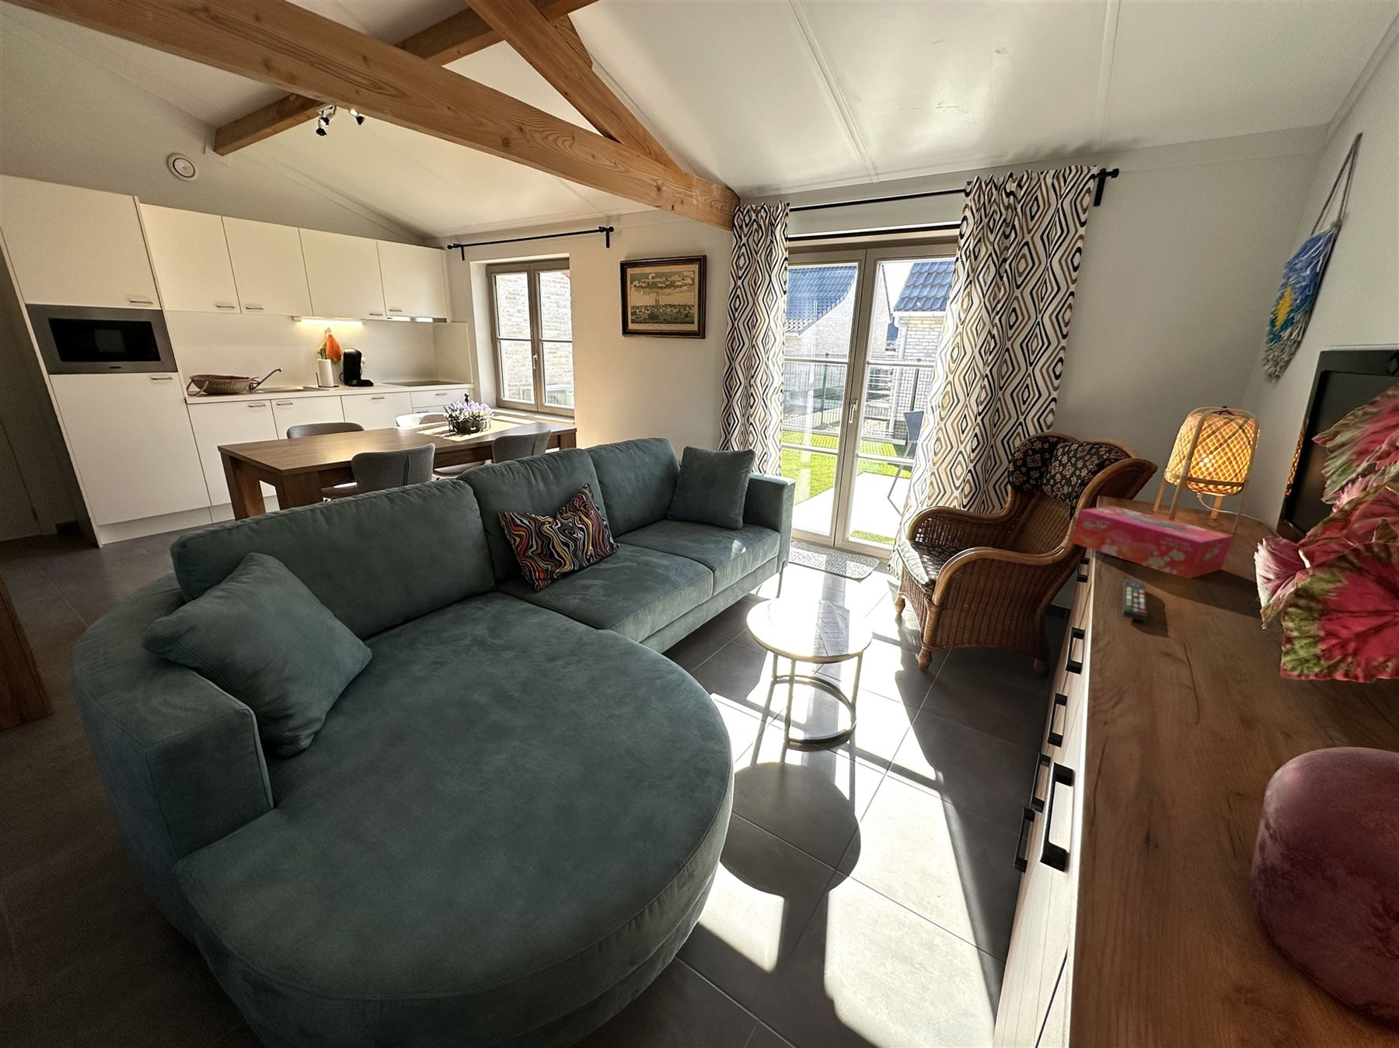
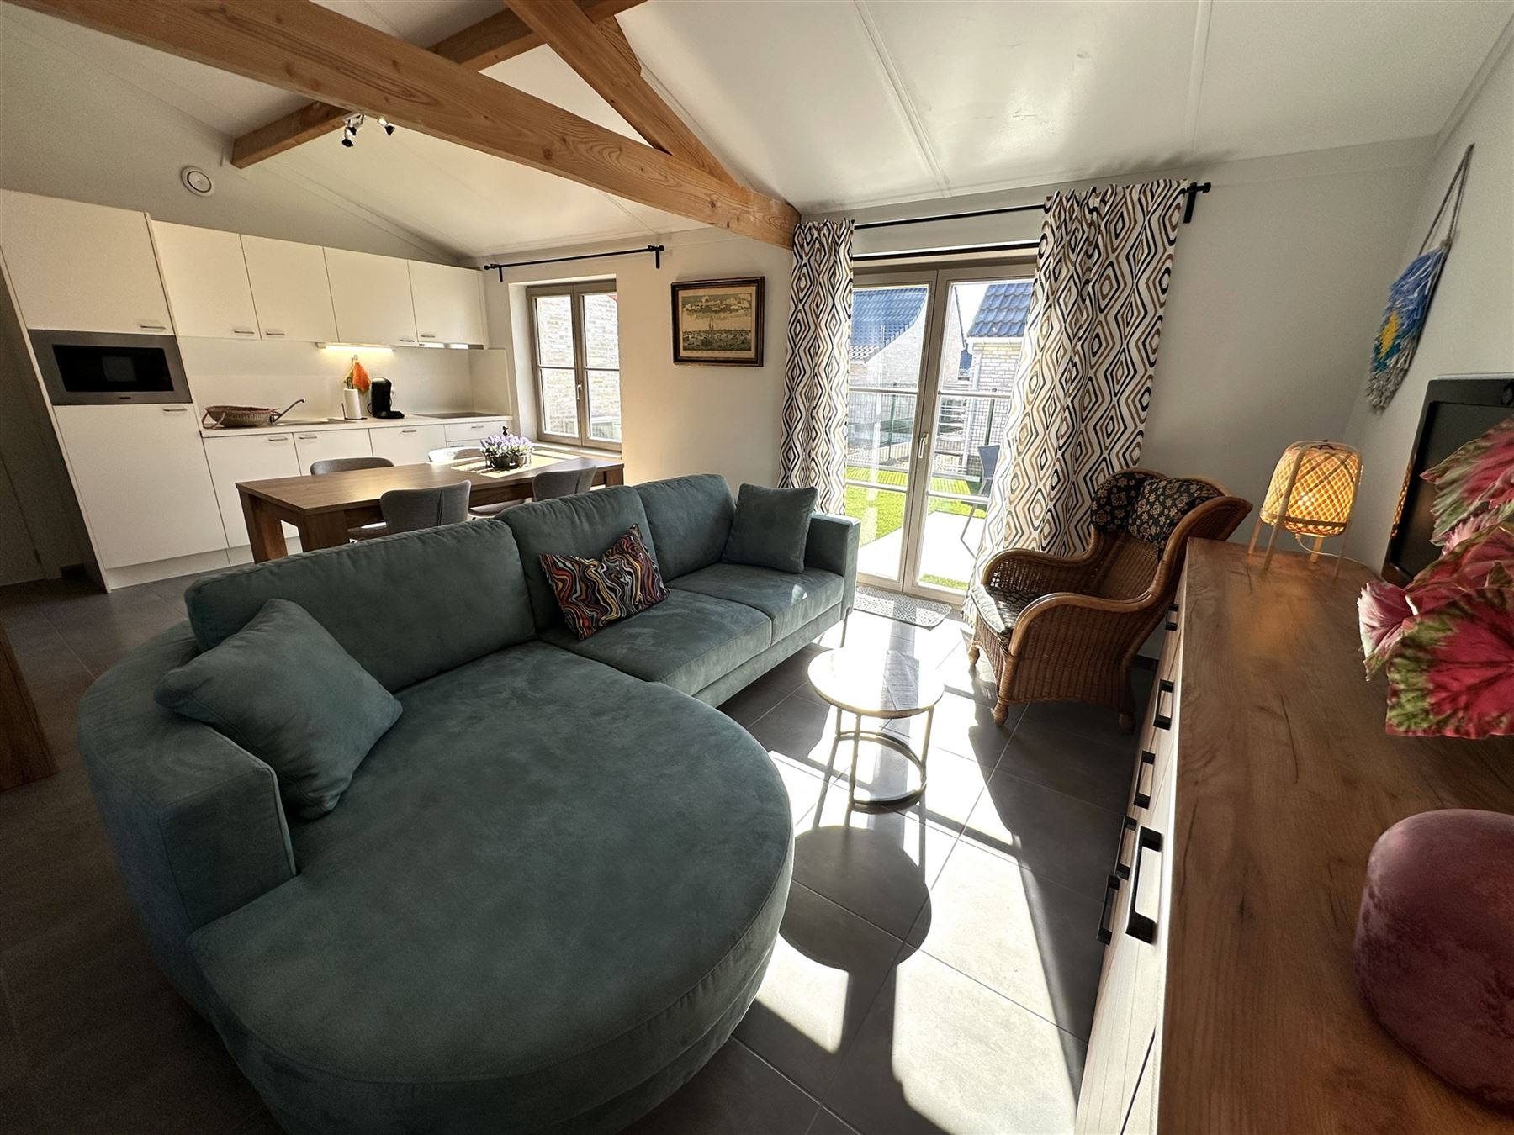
- remote control (1134, 599)
- tissue box (1147, 538)
